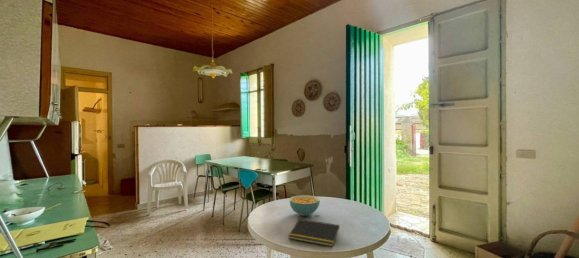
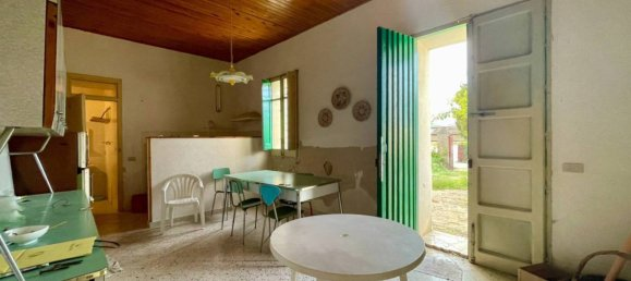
- notepad (314, 231)
- cereal bowl (304, 206)
